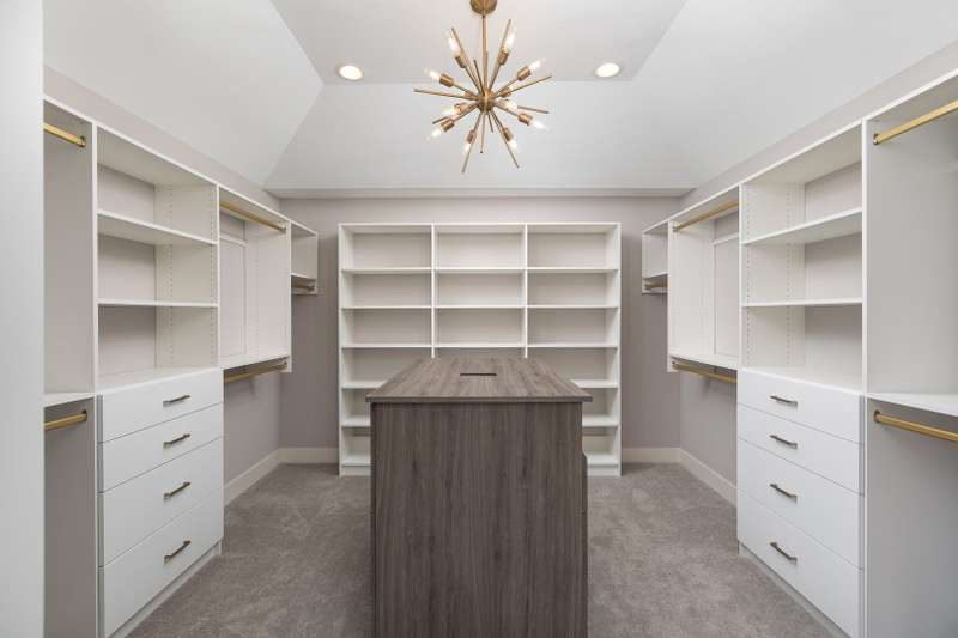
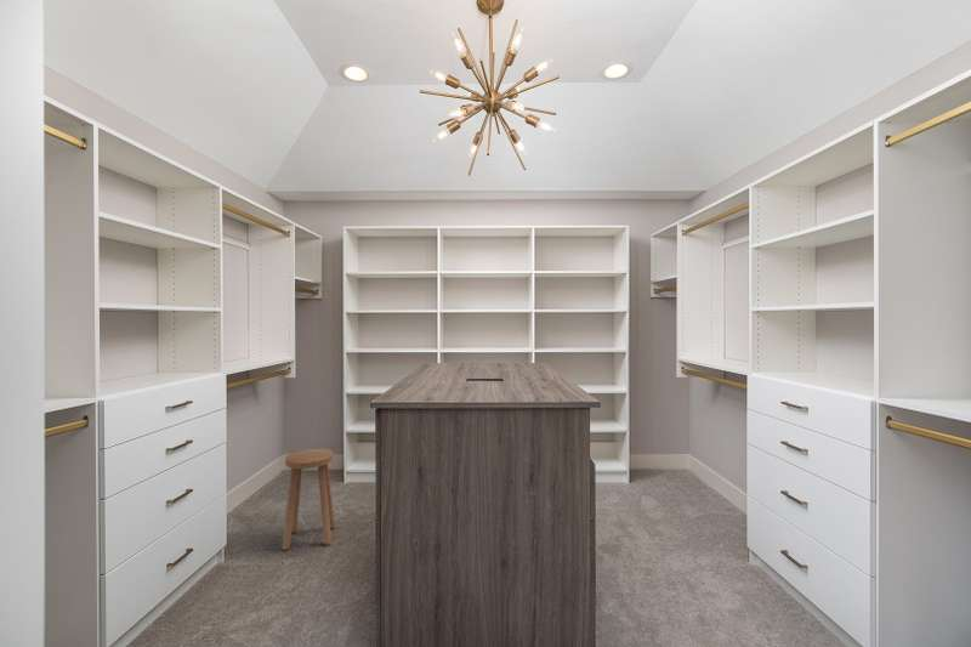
+ stool (299, 496)
